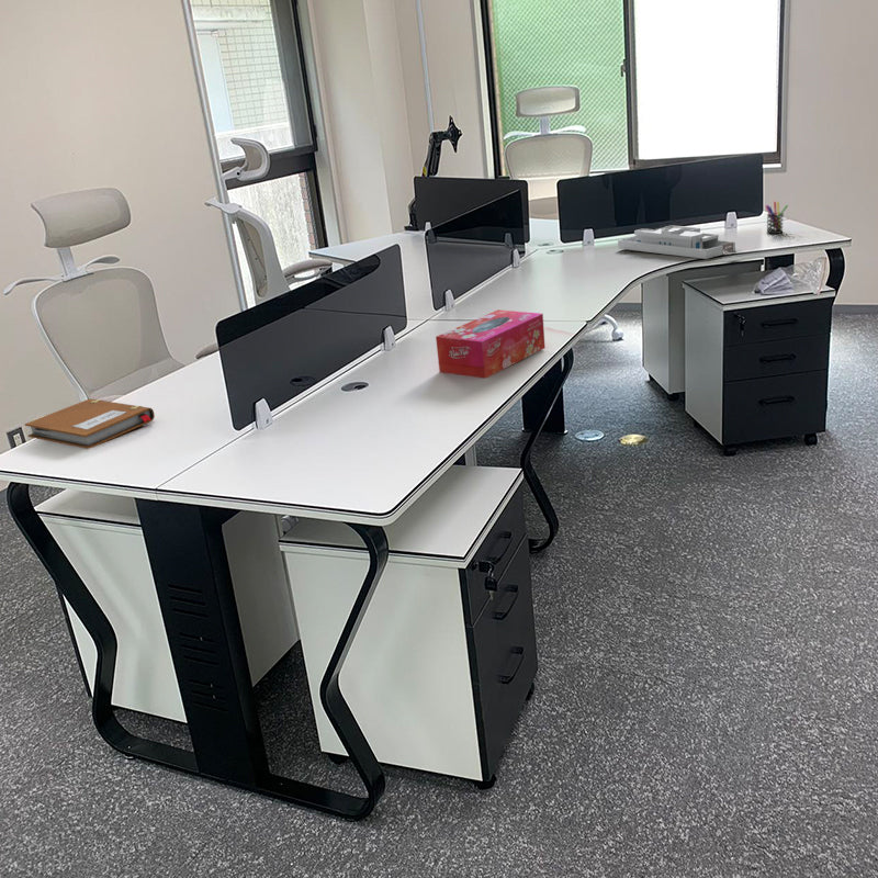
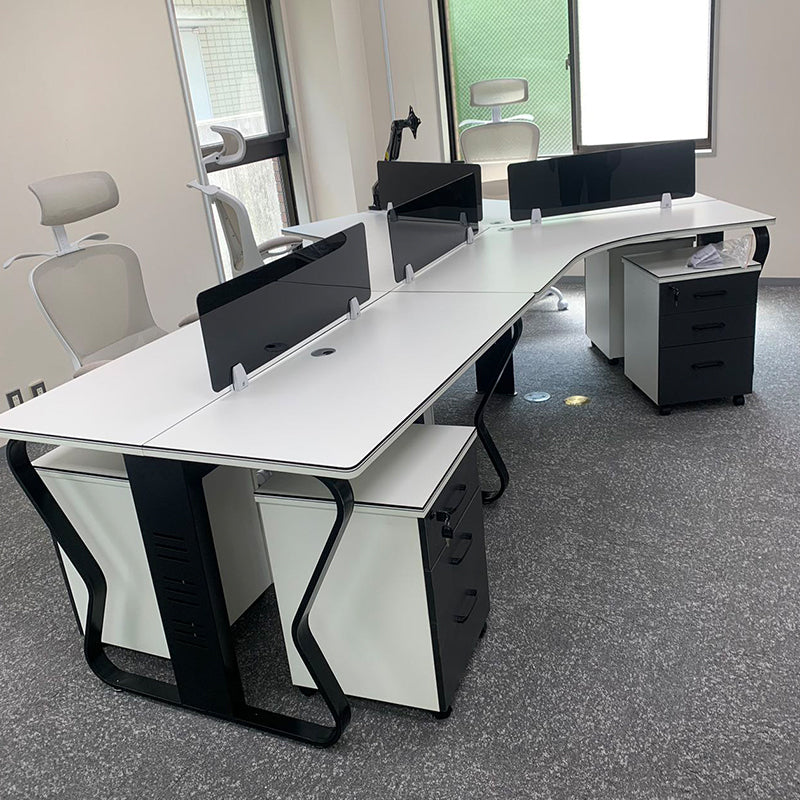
- pen holder (776, 216)
- notebook (92, 421)
- tissue box (492, 342)
- desk organizer (674, 238)
